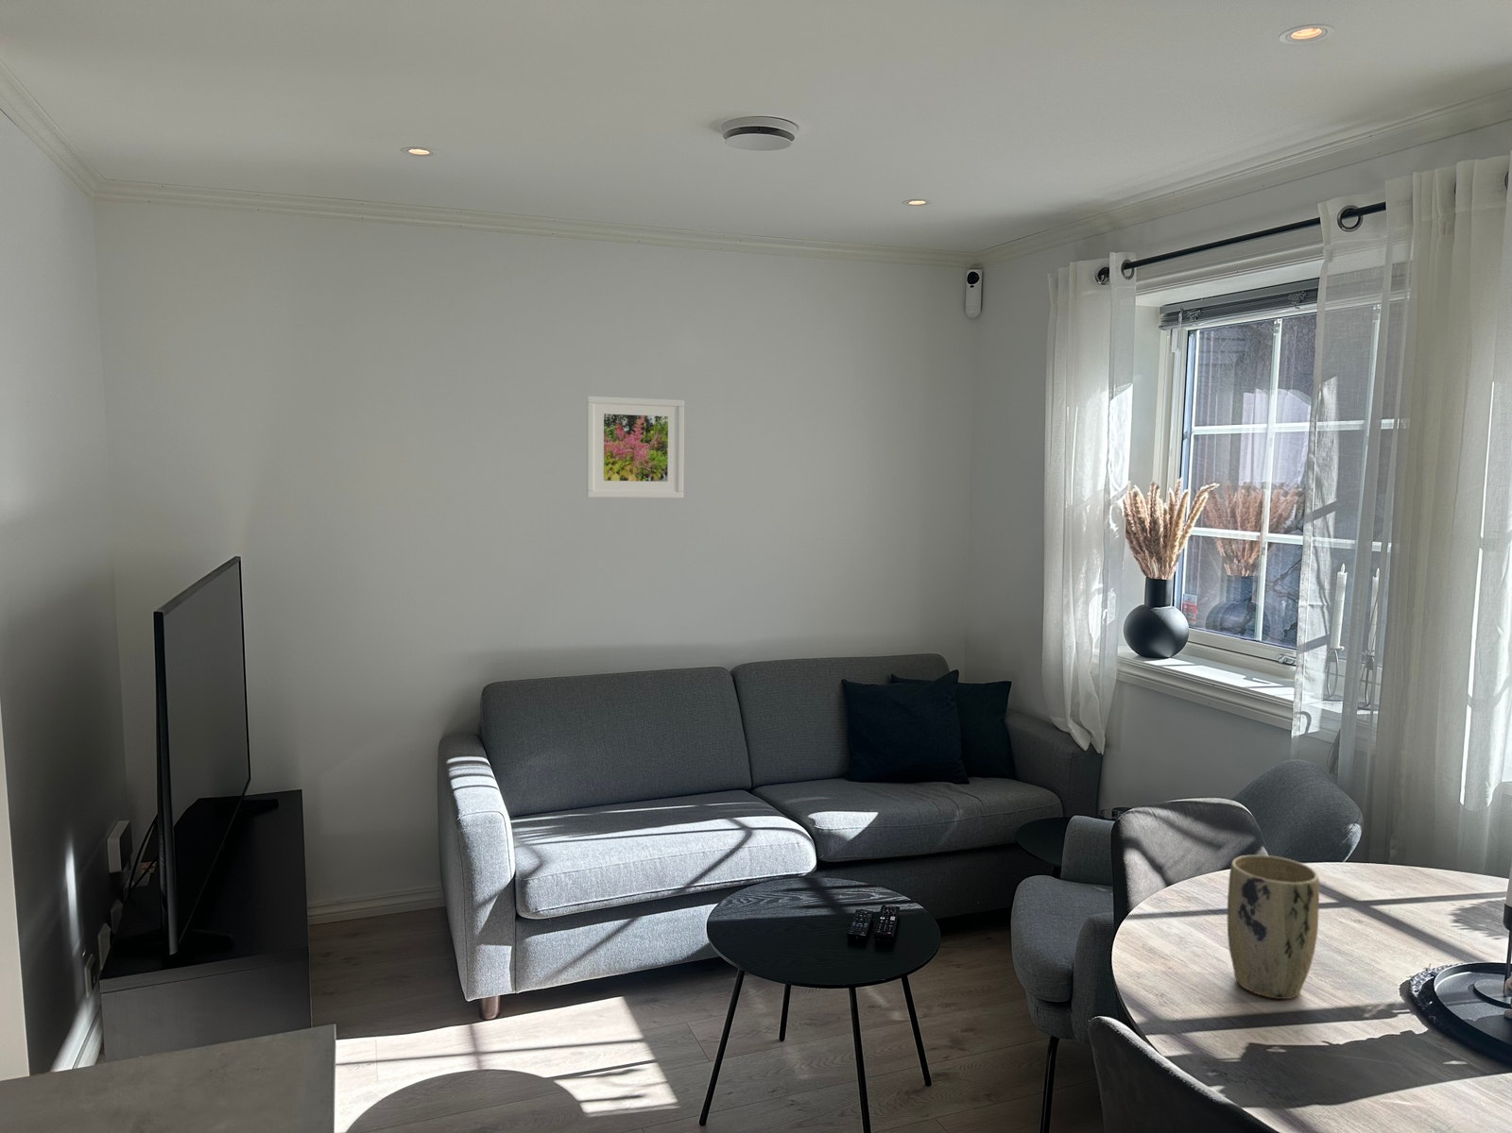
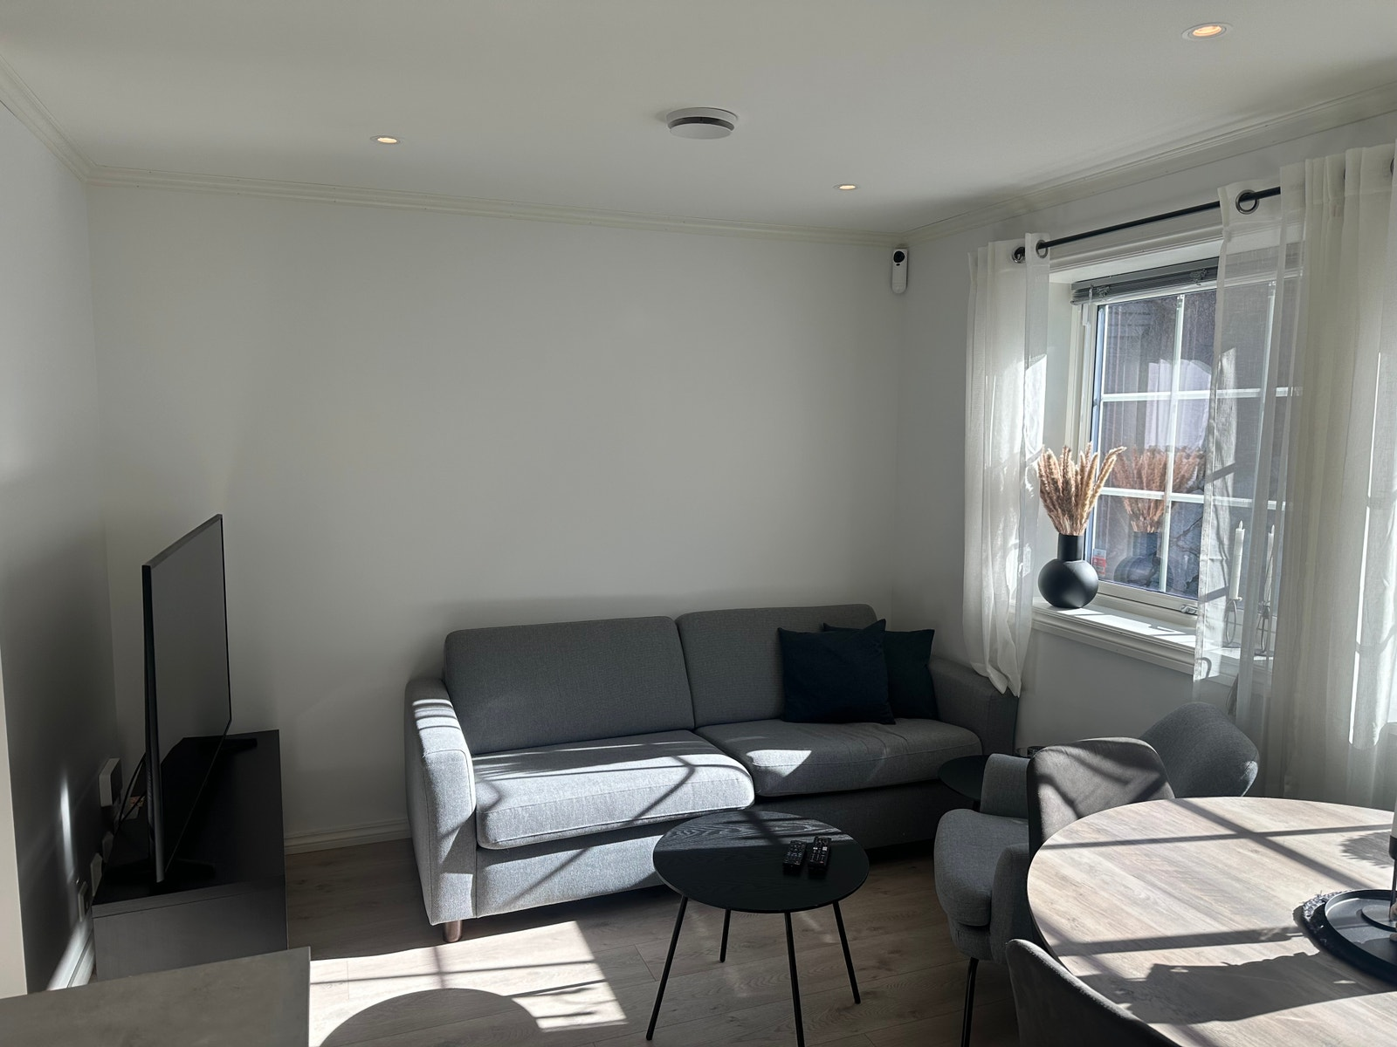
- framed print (635, 447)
- plant pot (1272, 927)
